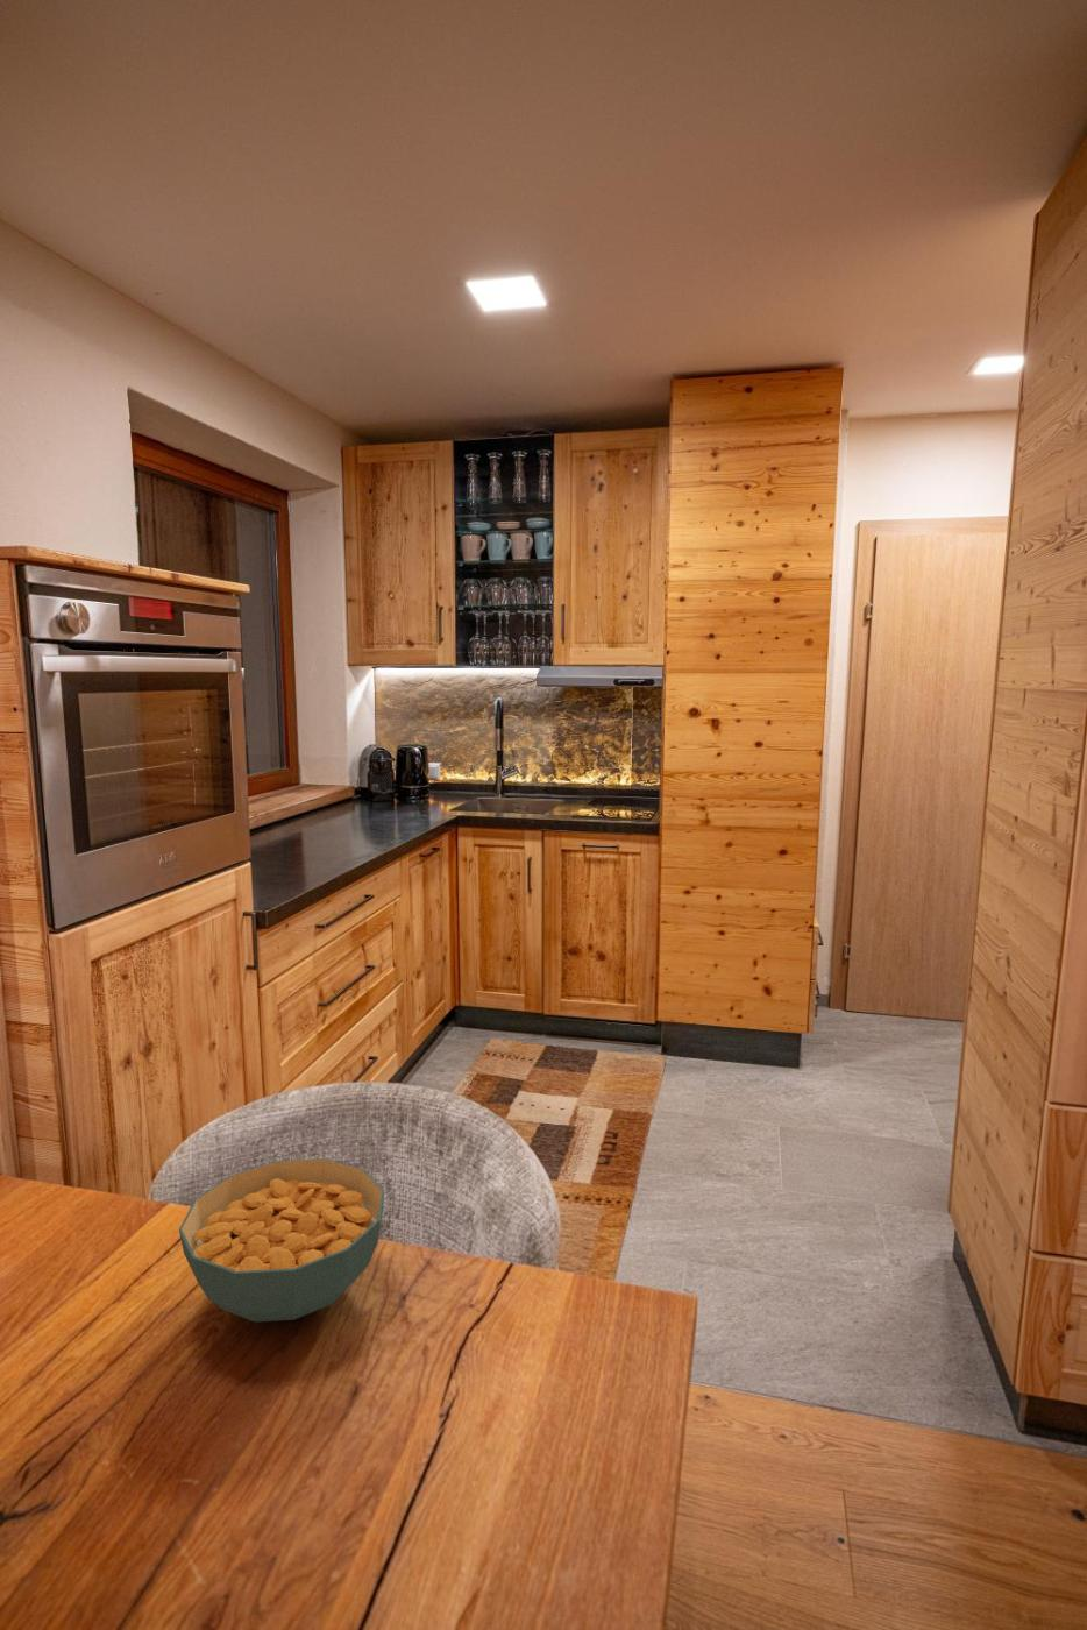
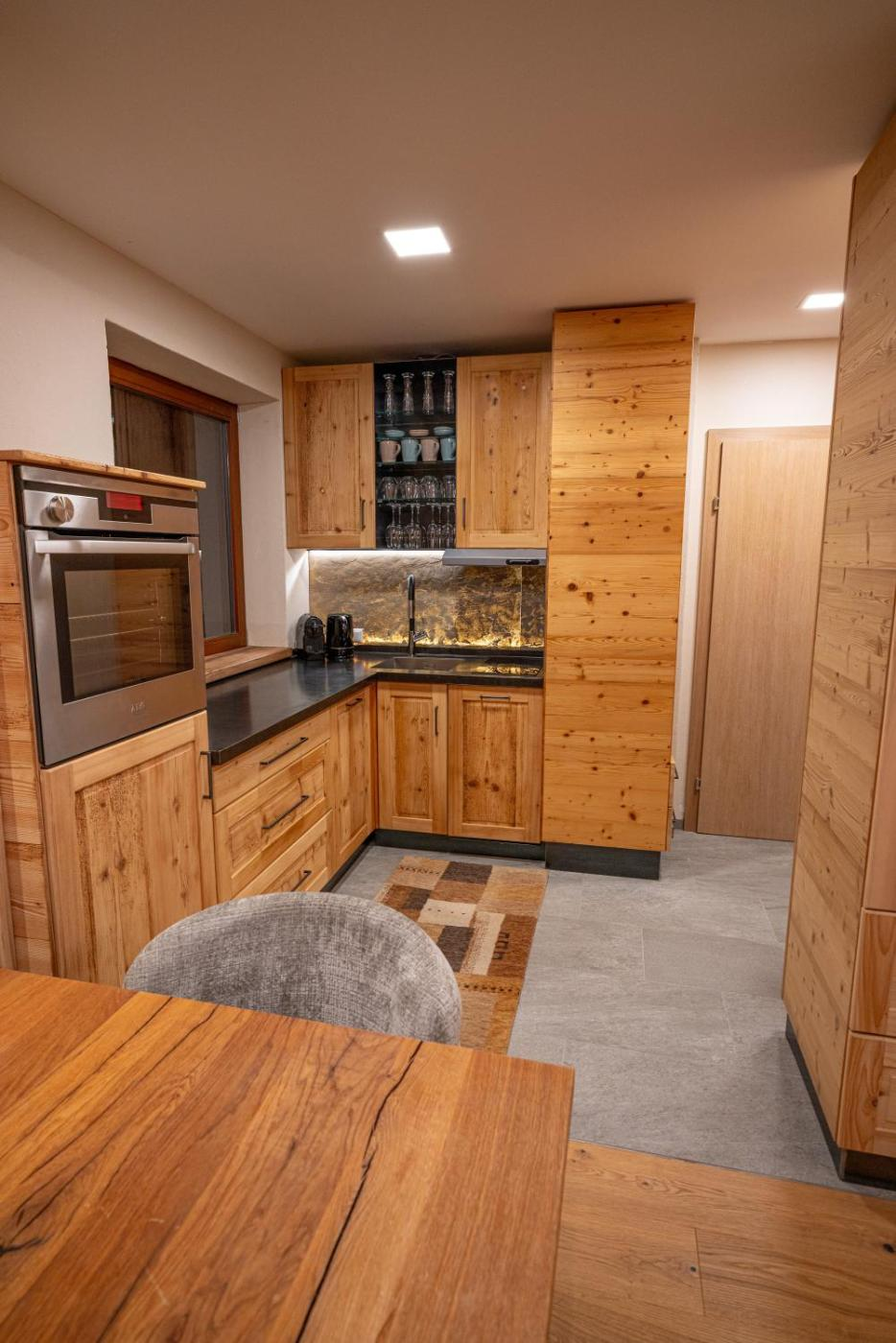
- cereal bowl (286, 1253)
